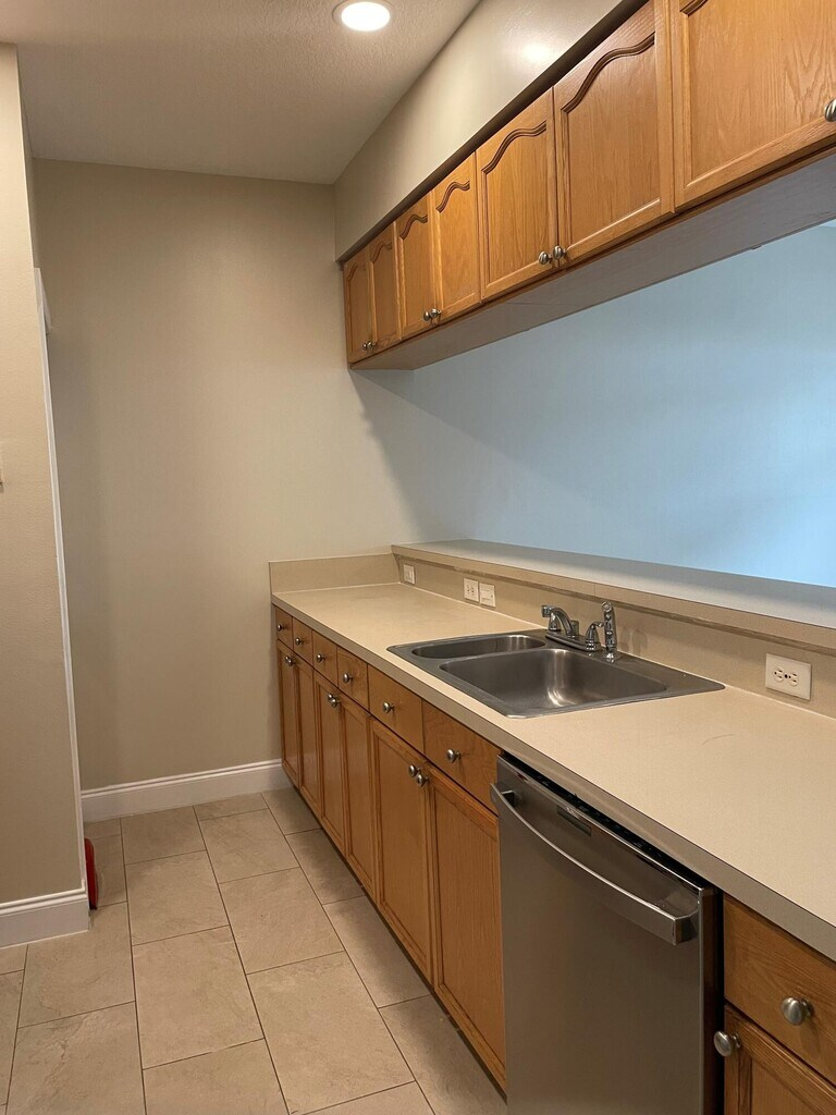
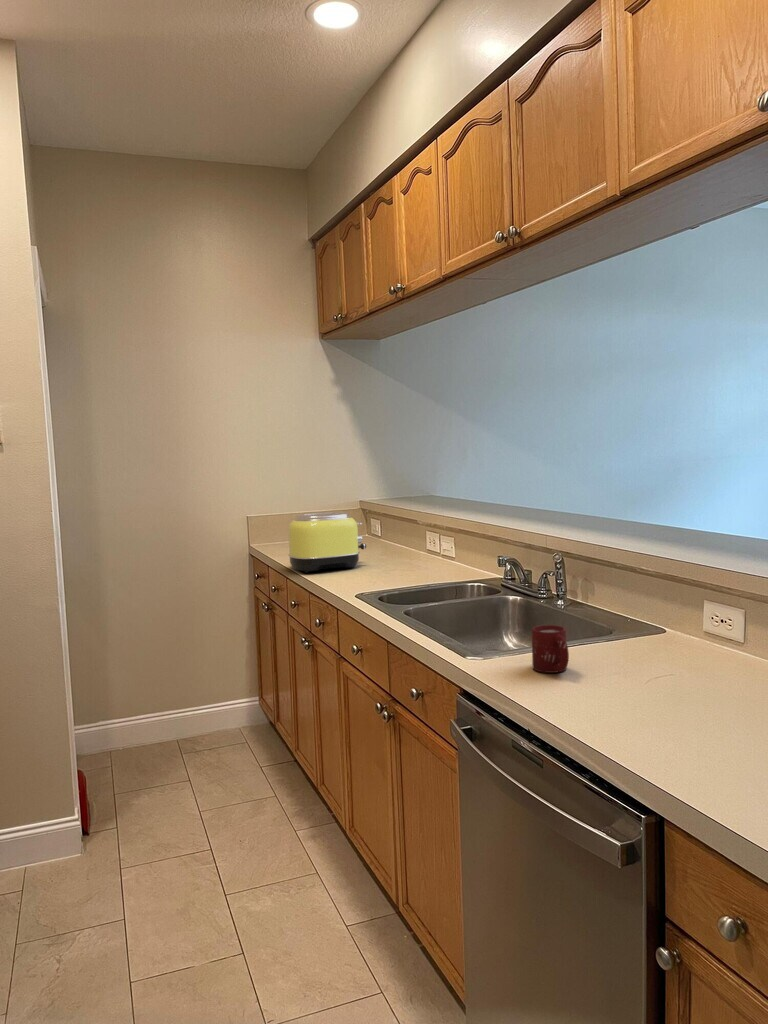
+ cup (553, 650)
+ toaster (326, 540)
